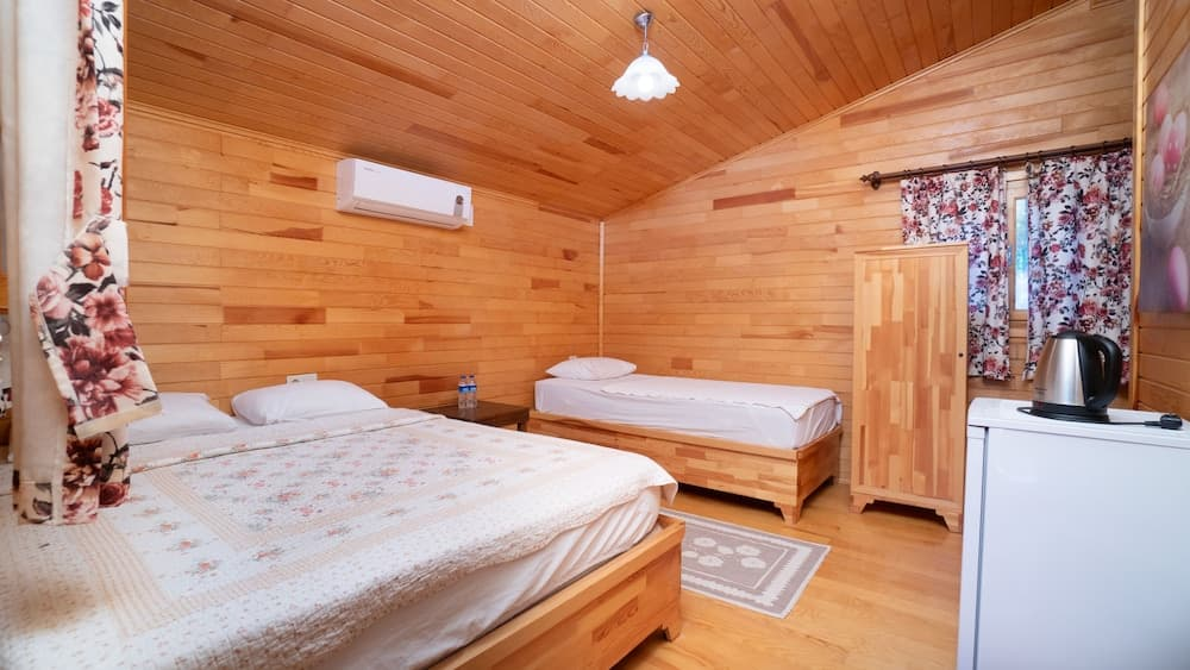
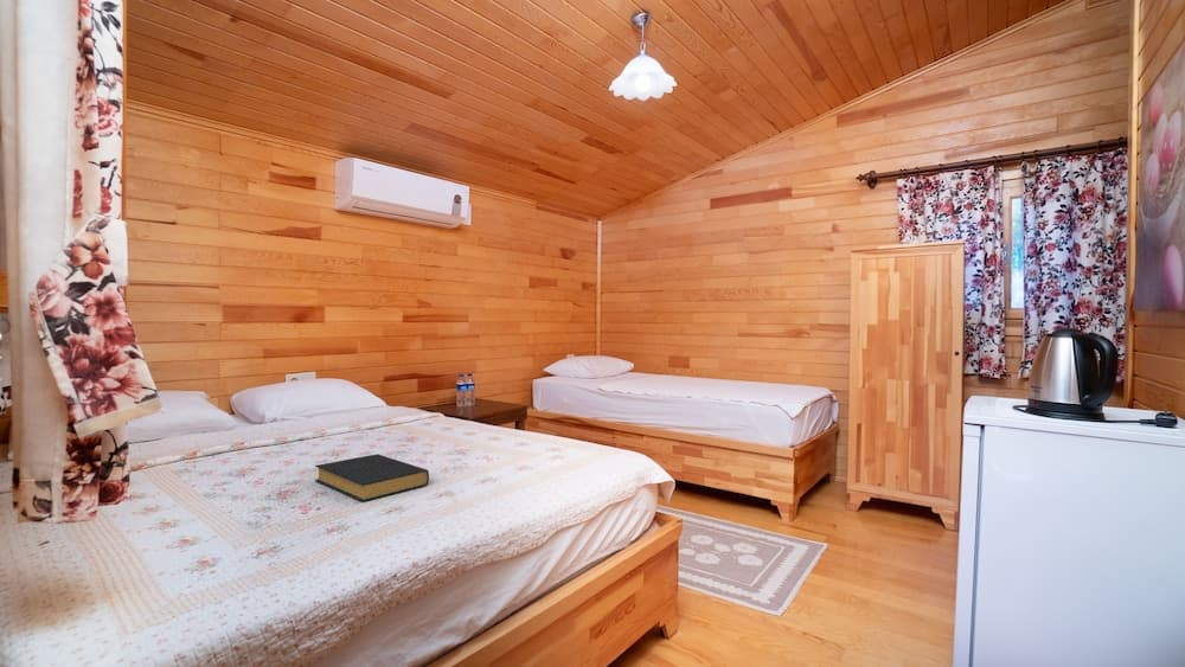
+ hardback book (371, 475)
